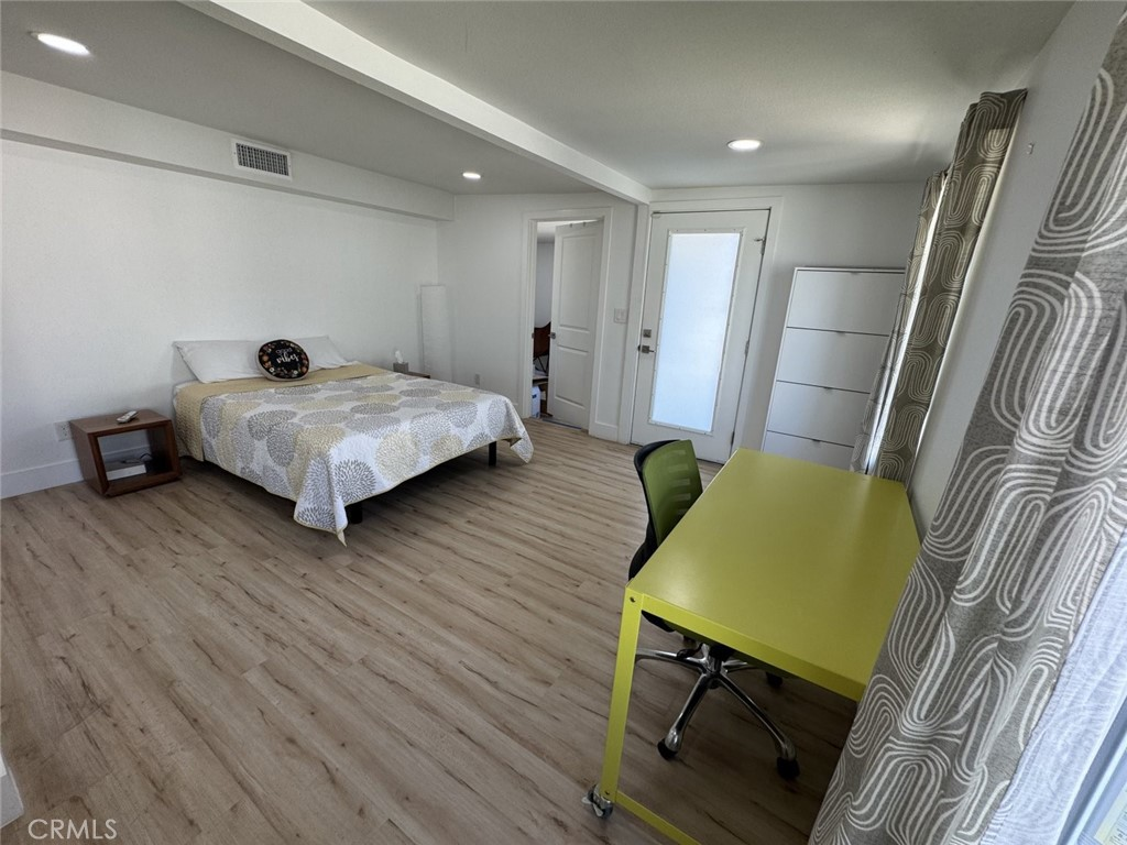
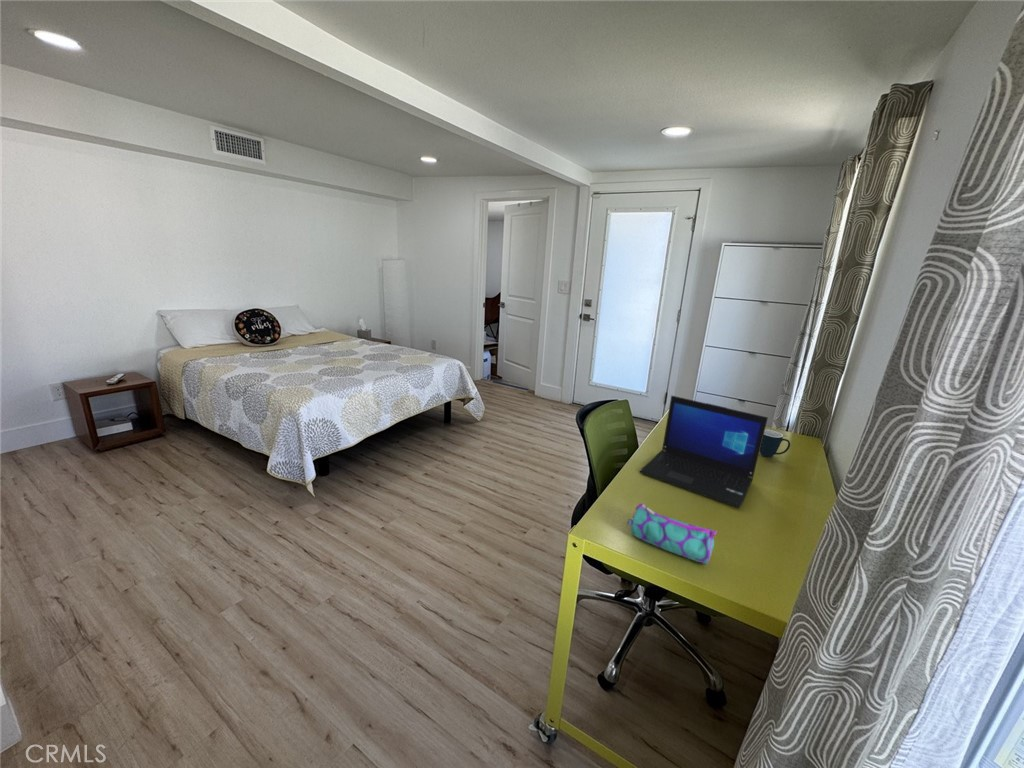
+ mug (773, 445)
+ pencil case (670, 531)
+ laptop (702, 446)
